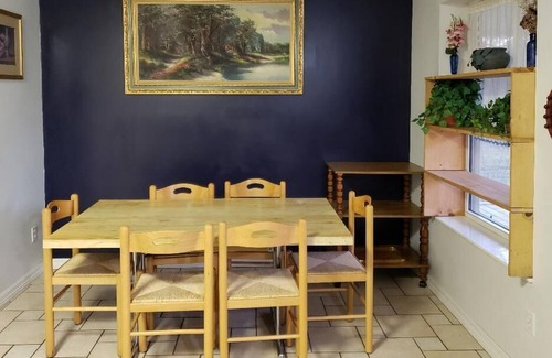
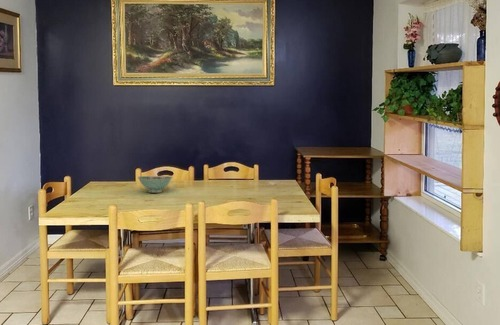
+ bowl (155, 184)
